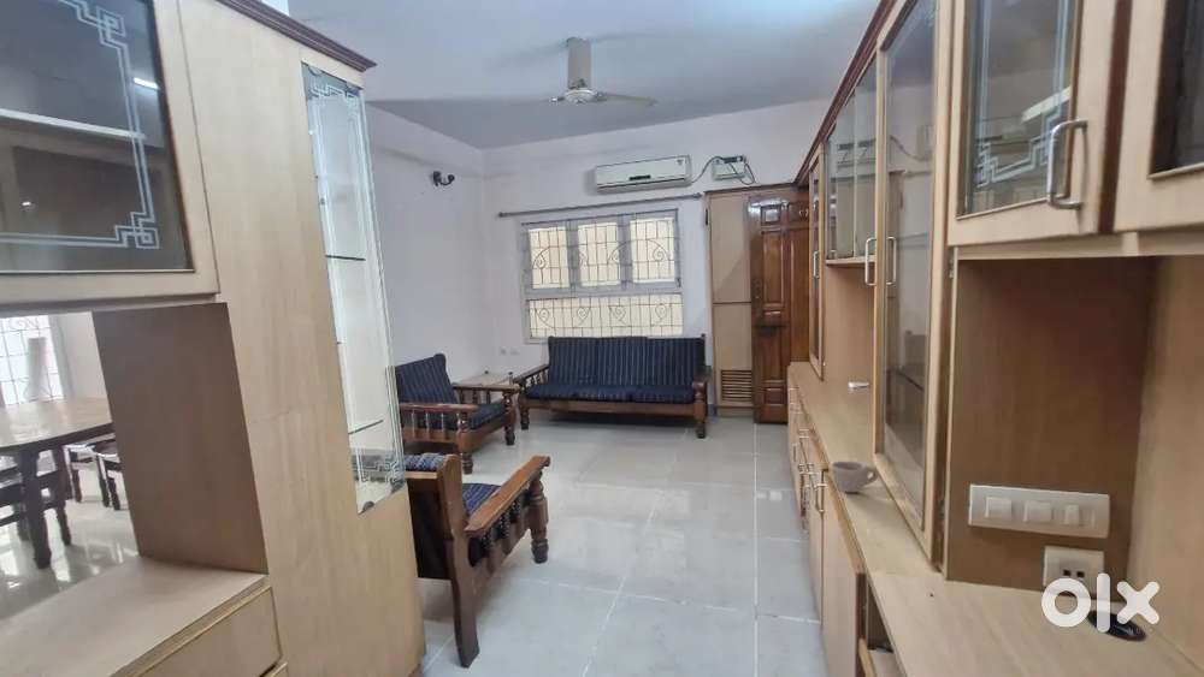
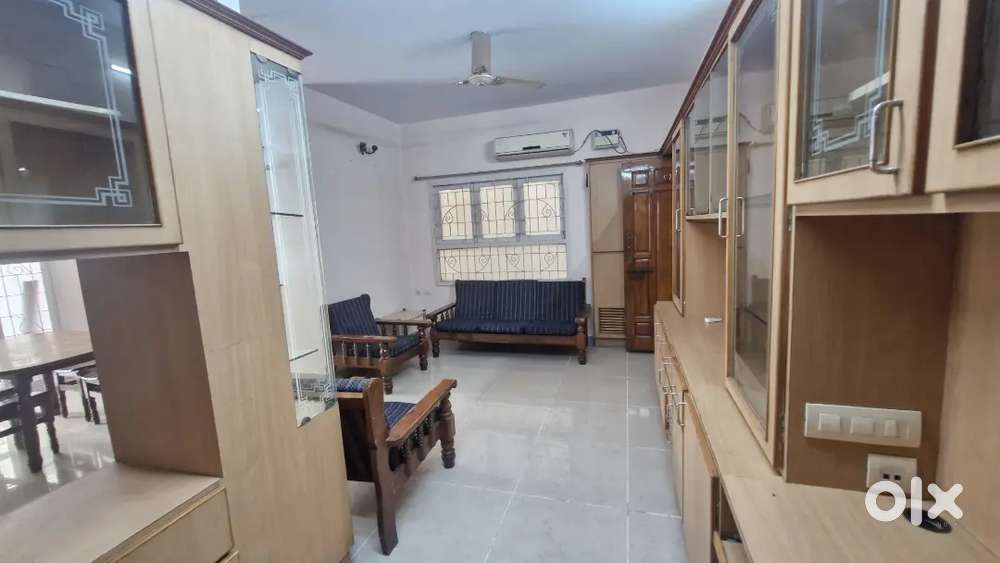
- cup (854, 477)
